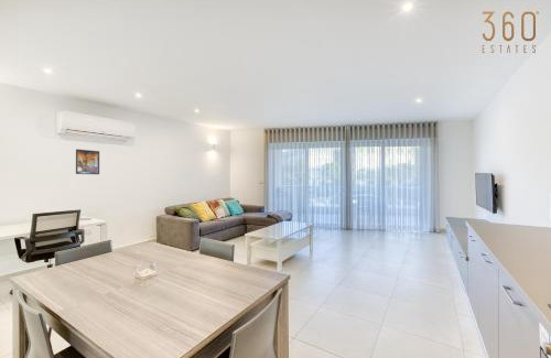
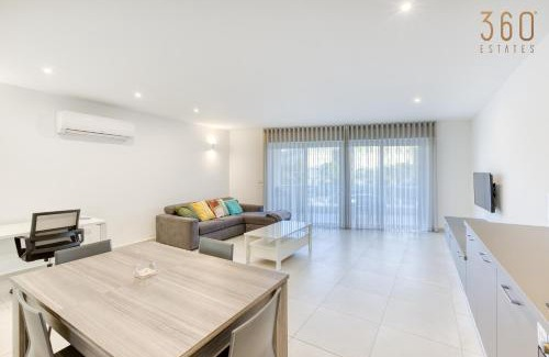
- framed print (87, 162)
